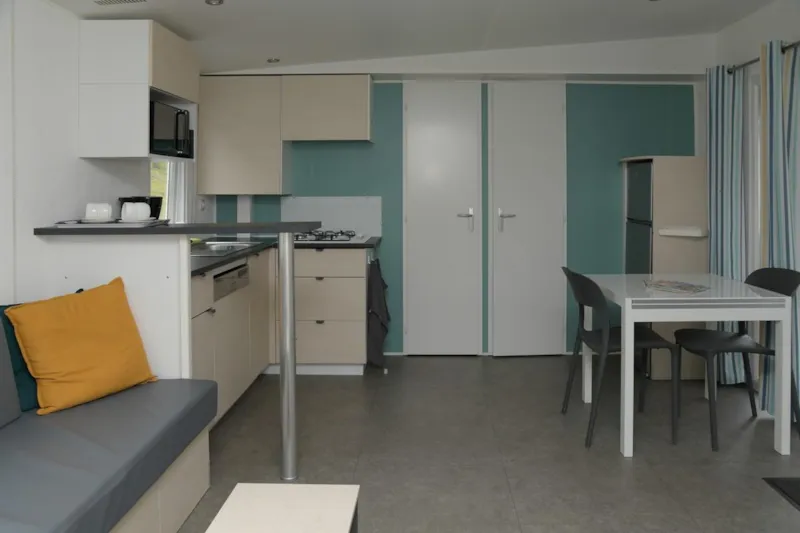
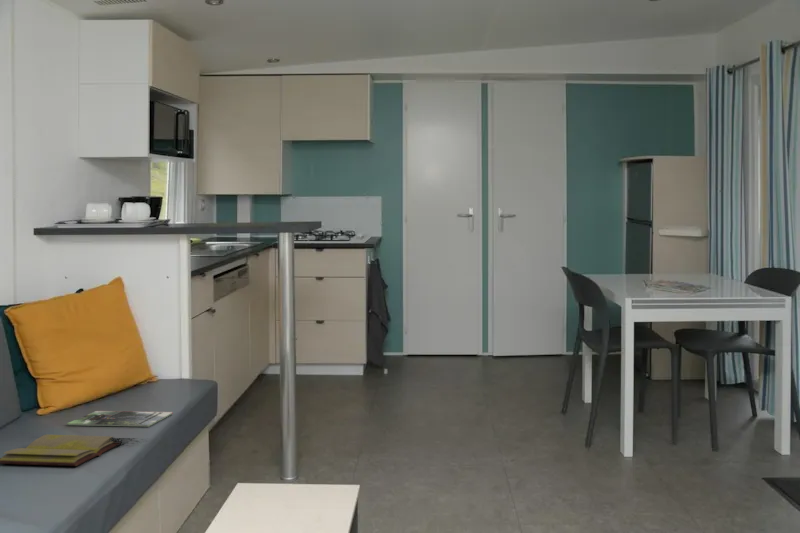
+ magazine (121, 418)
+ diary (60, 449)
